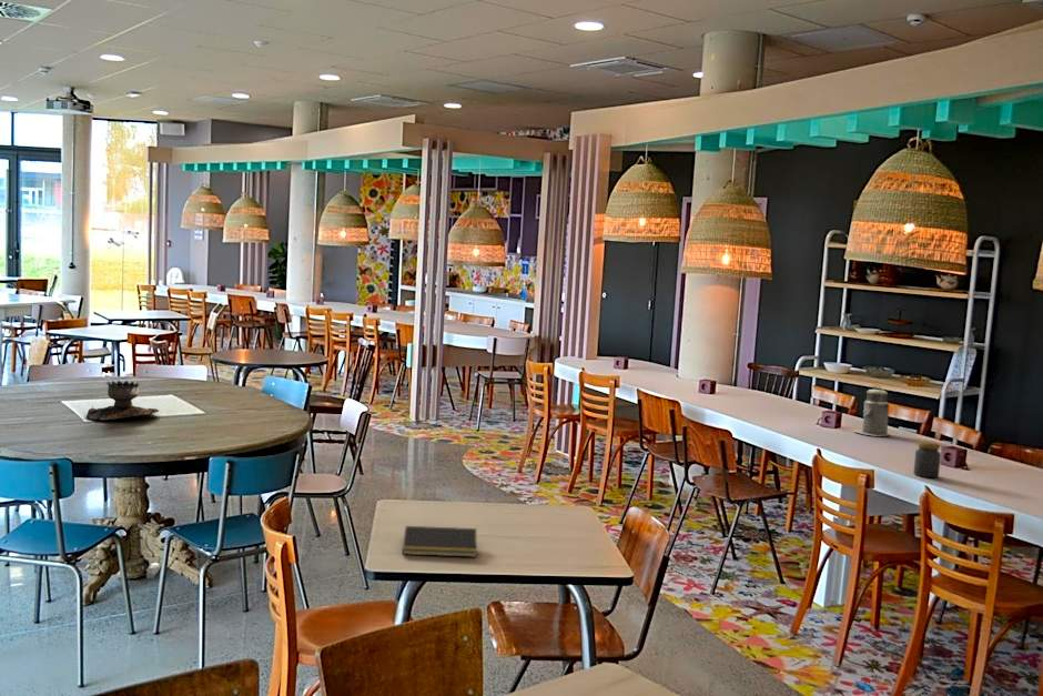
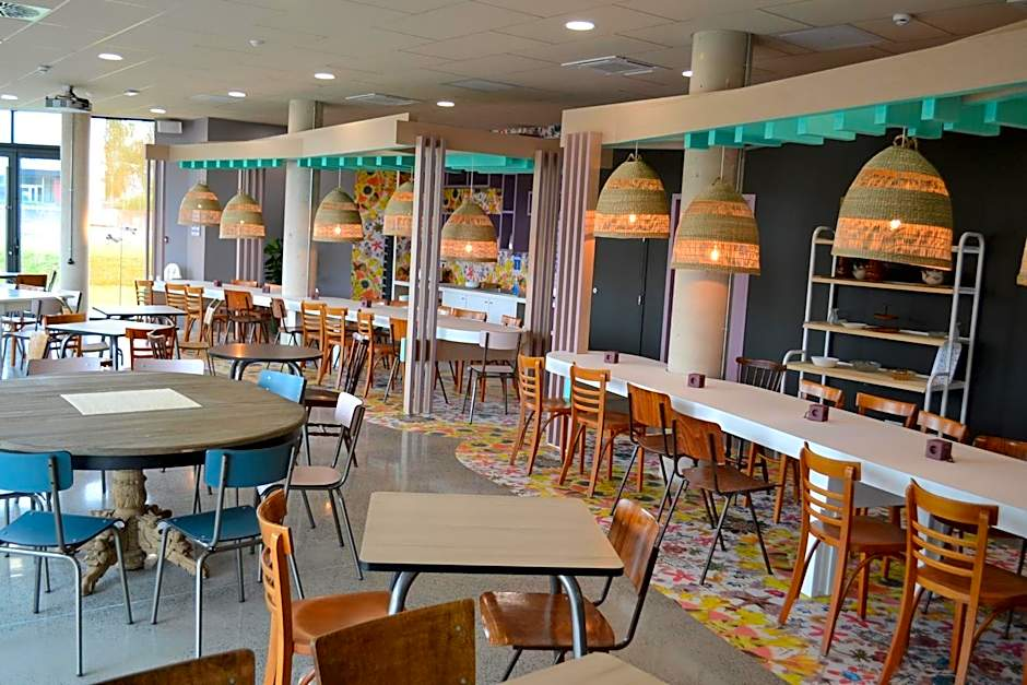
- canister (873, 408)
- notepad (439, 541)
- brazier (122, 399)
- jar (926, 458)
